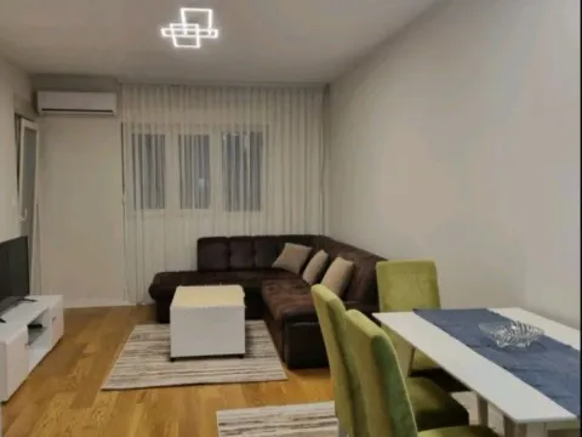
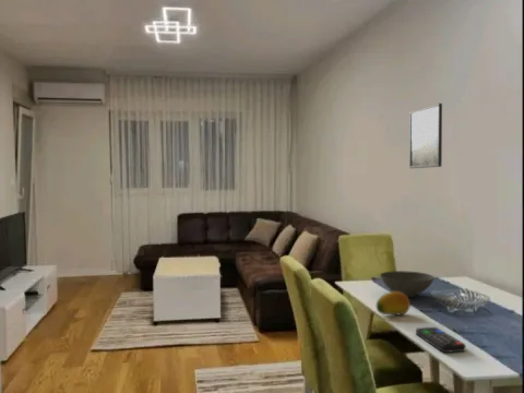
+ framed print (425, 138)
+ fruit (392, 302)
+ remote control (439, 338)
+ bowl (406, 285)
